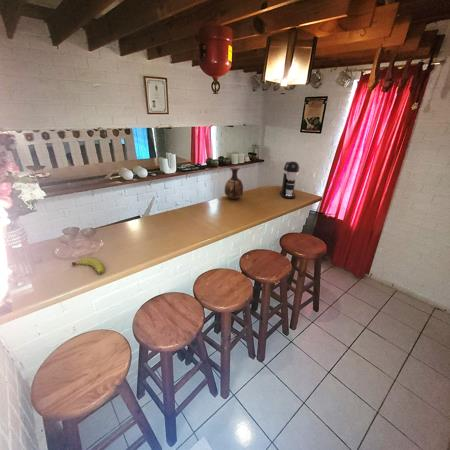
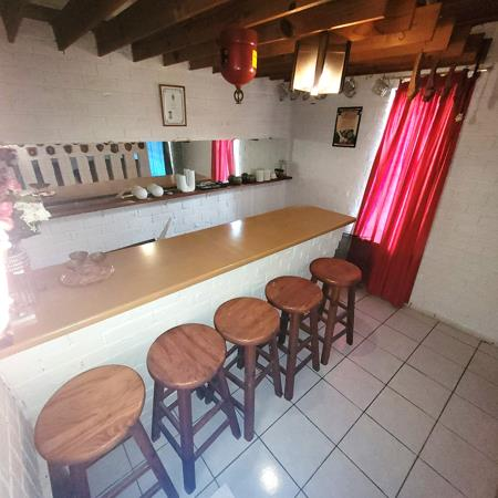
- vase (234, 184)
- coffee maker (289, 178)
- fruit (90, 265)
